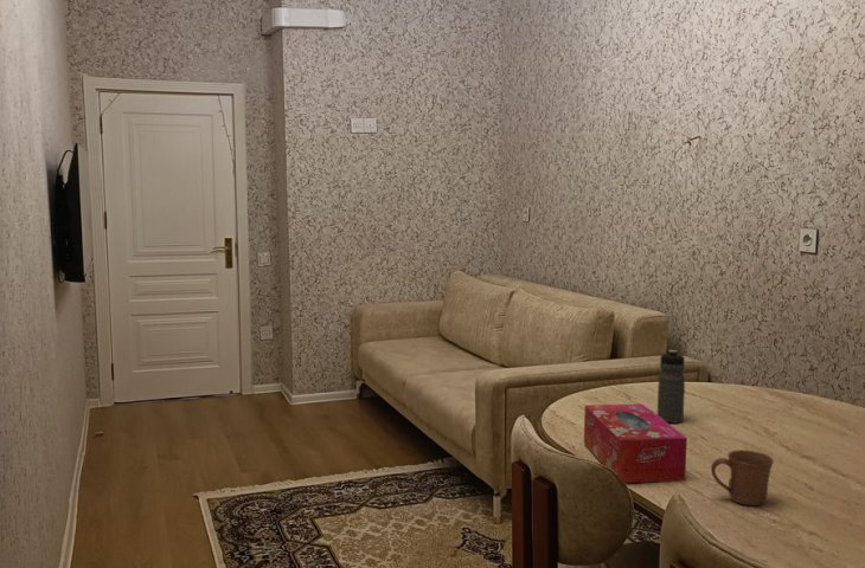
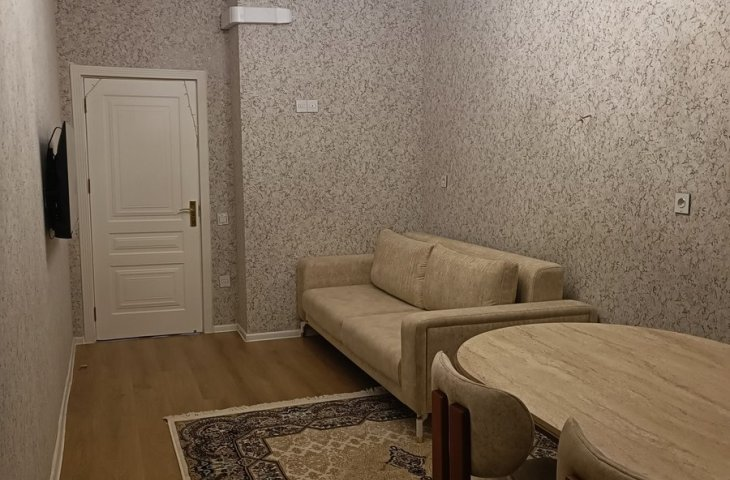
- tissue box (632, 440)
- mug (741, 477)
- water bottle (671, 385)
